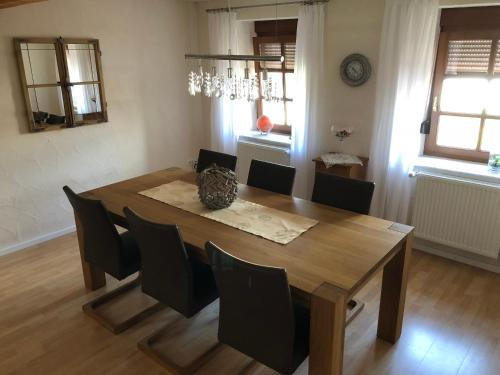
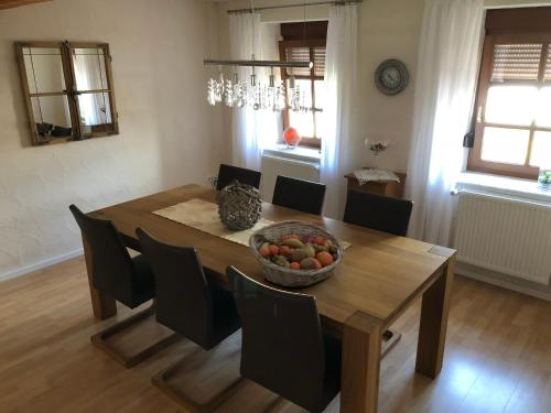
+ fruit basket (296, 252)
